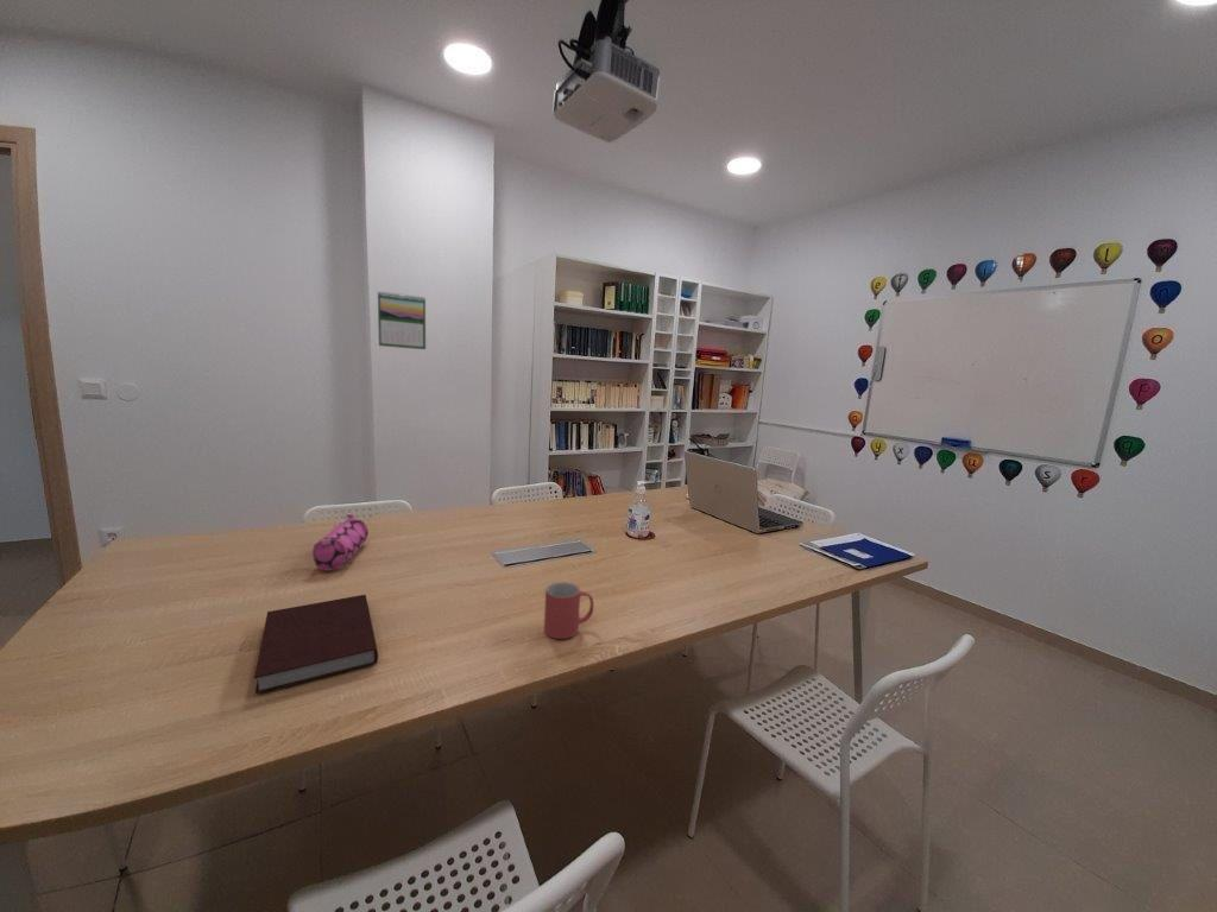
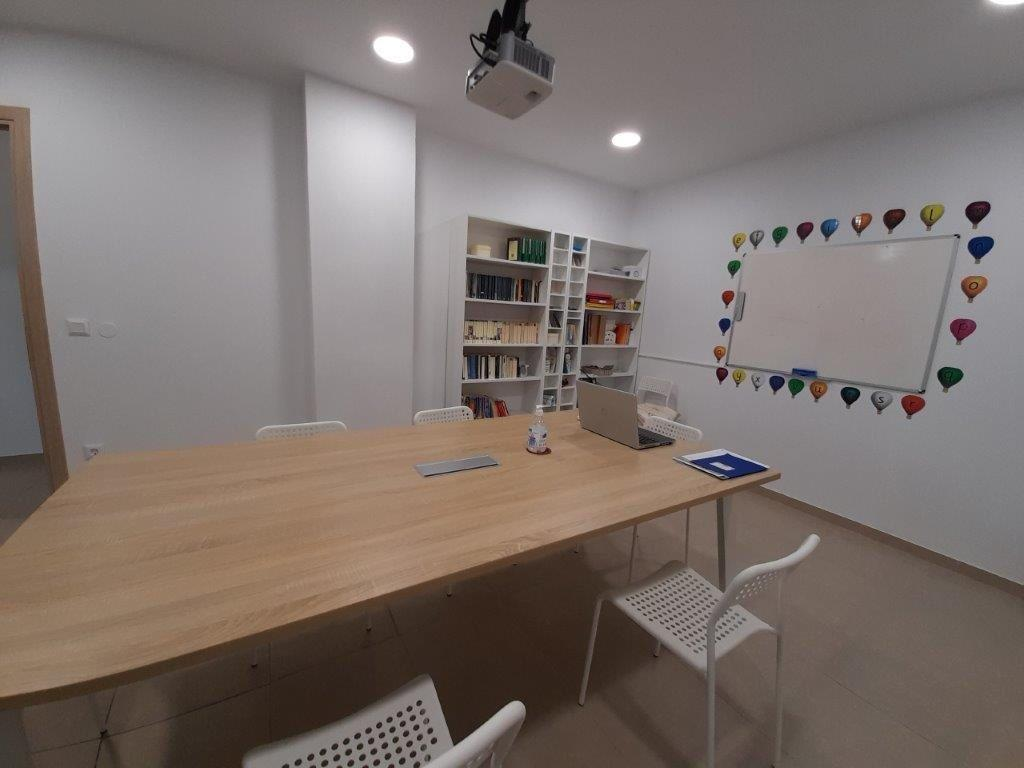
- mug (569, 609)
- notebook (320, 635)
- calendar (402, 321)
- pencil case (340, 540)
